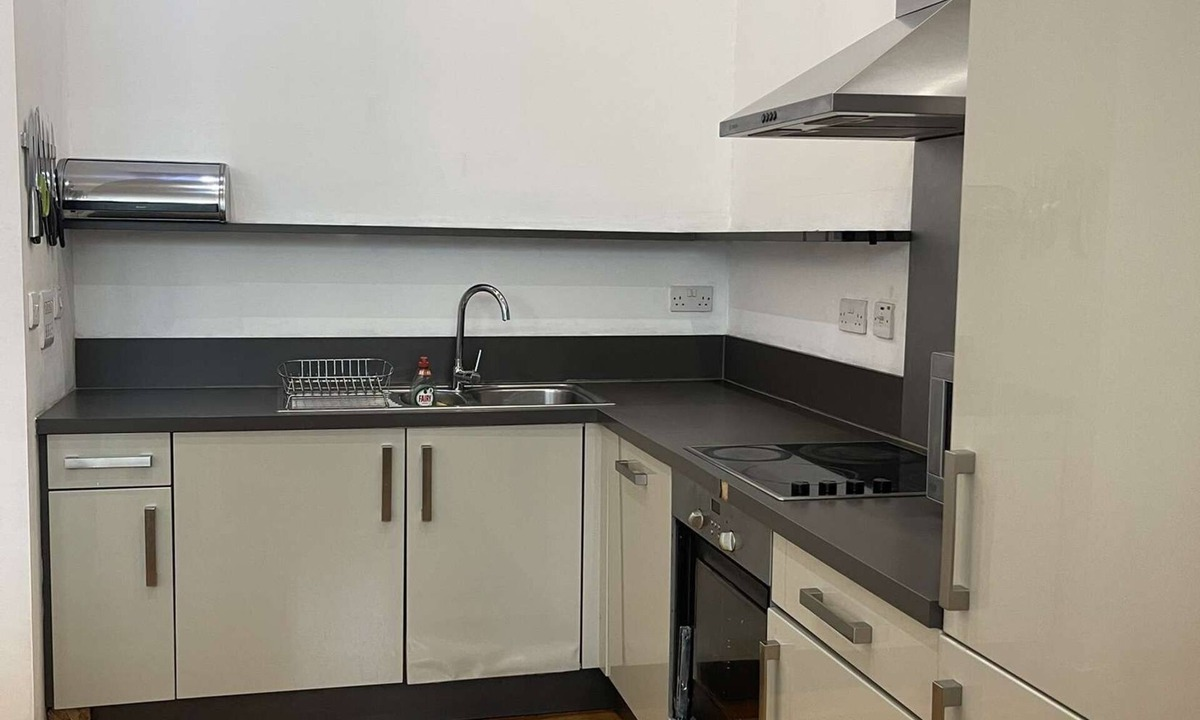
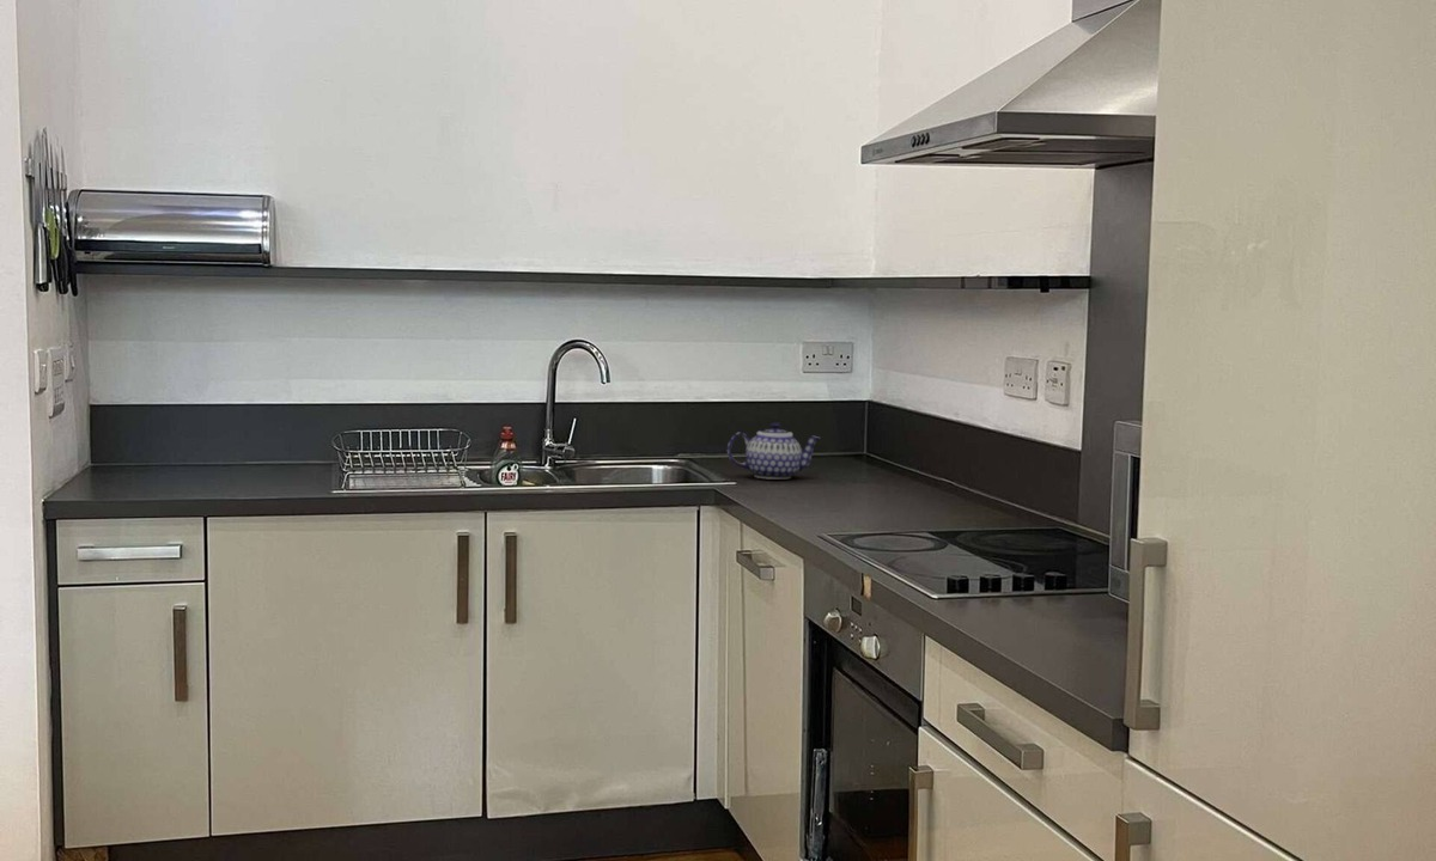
+ teapot (774, 450)
